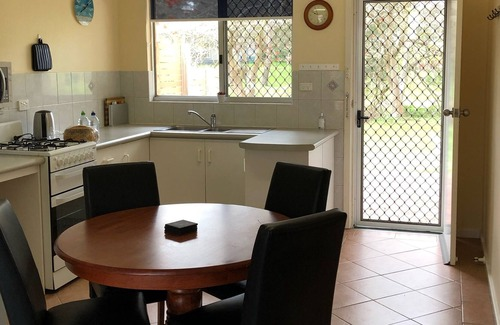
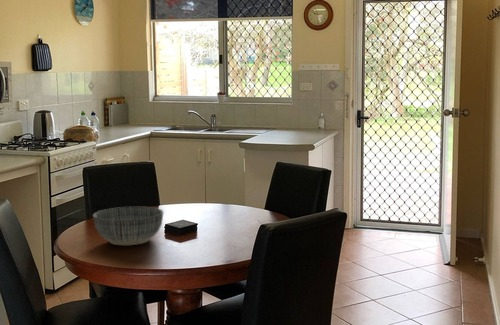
+ bowl (128, 226)
